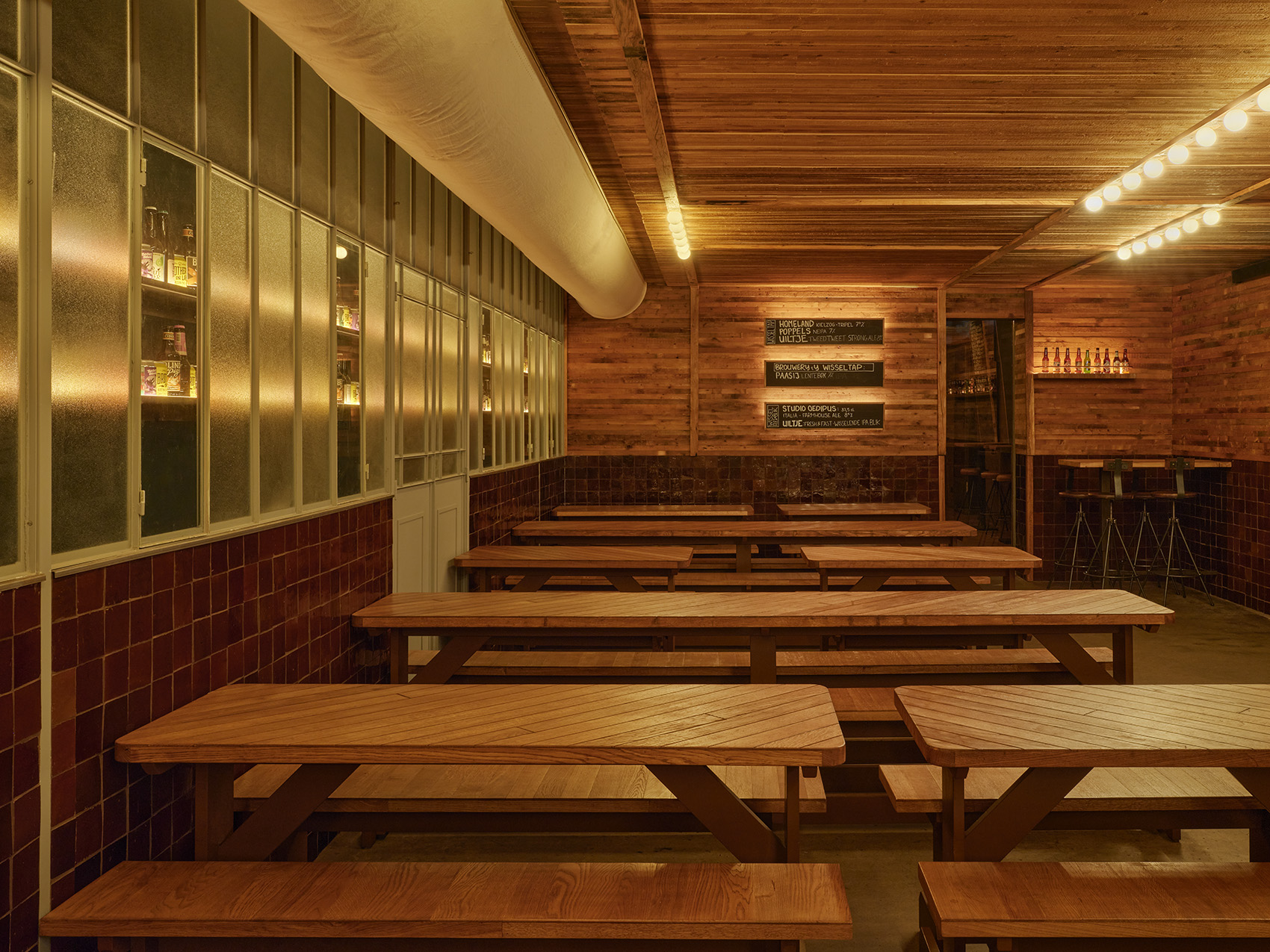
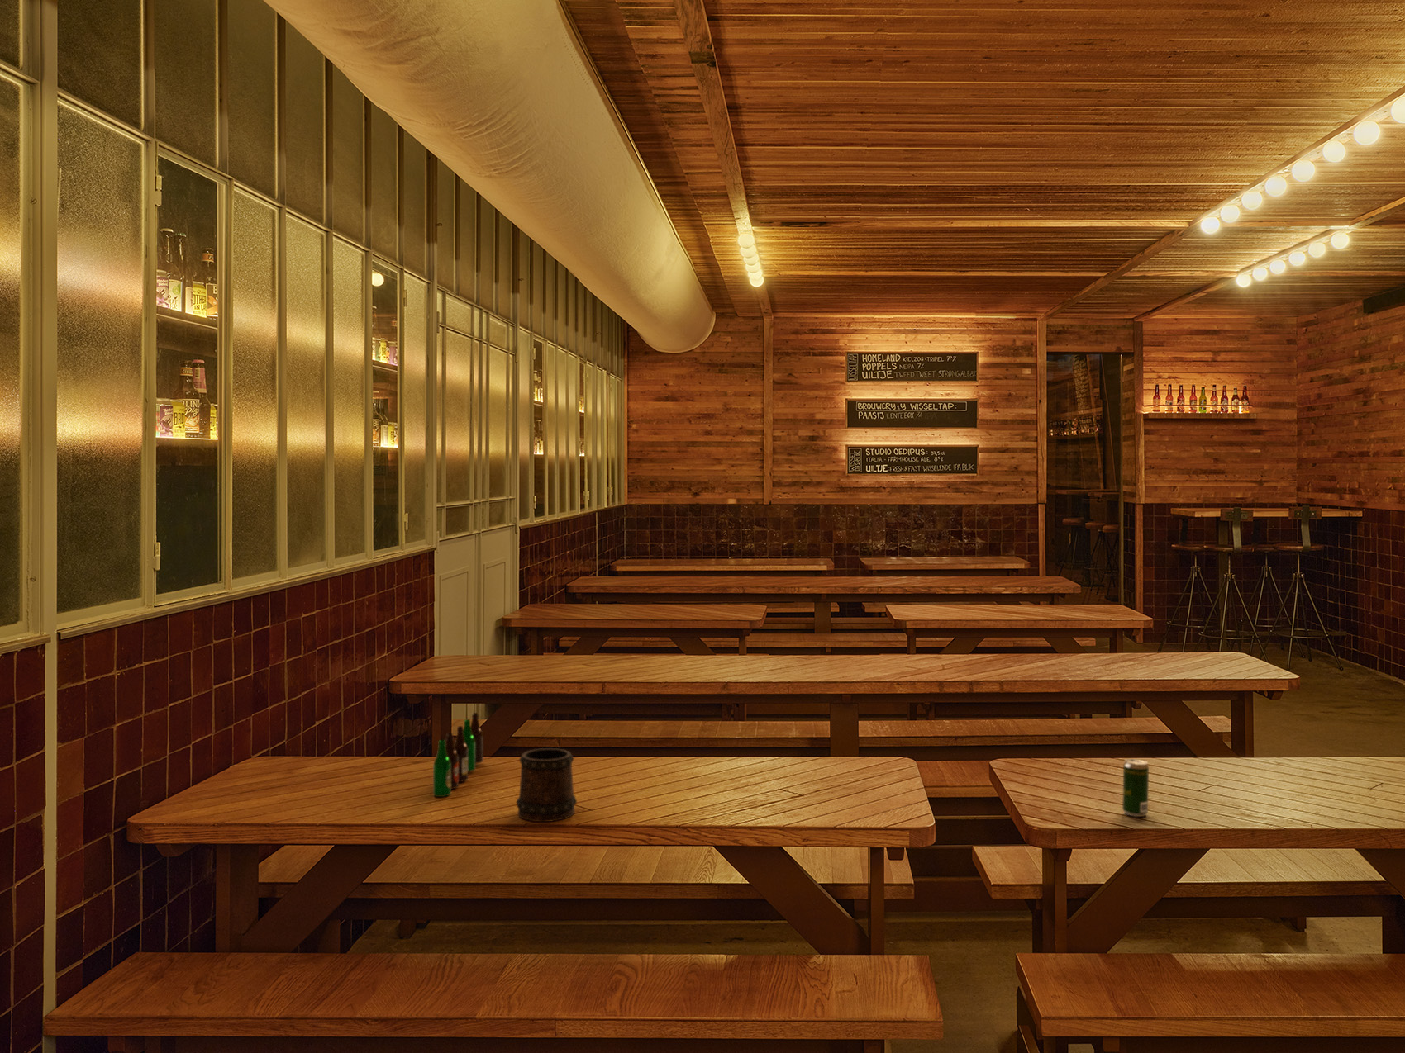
+ beer bottle (460, 751)
+ beer mug (548, 782)
+ beer can (1135, 788)
